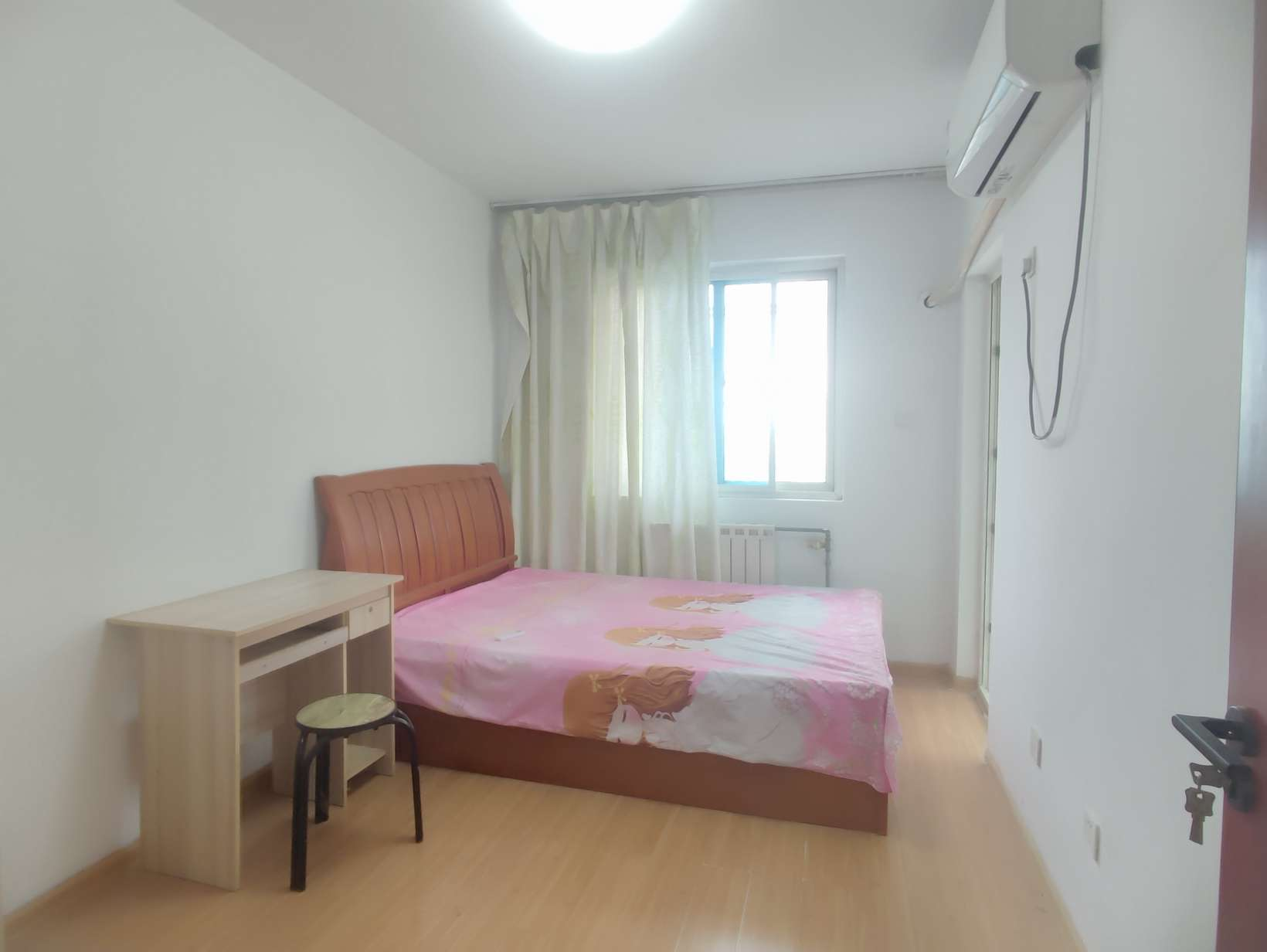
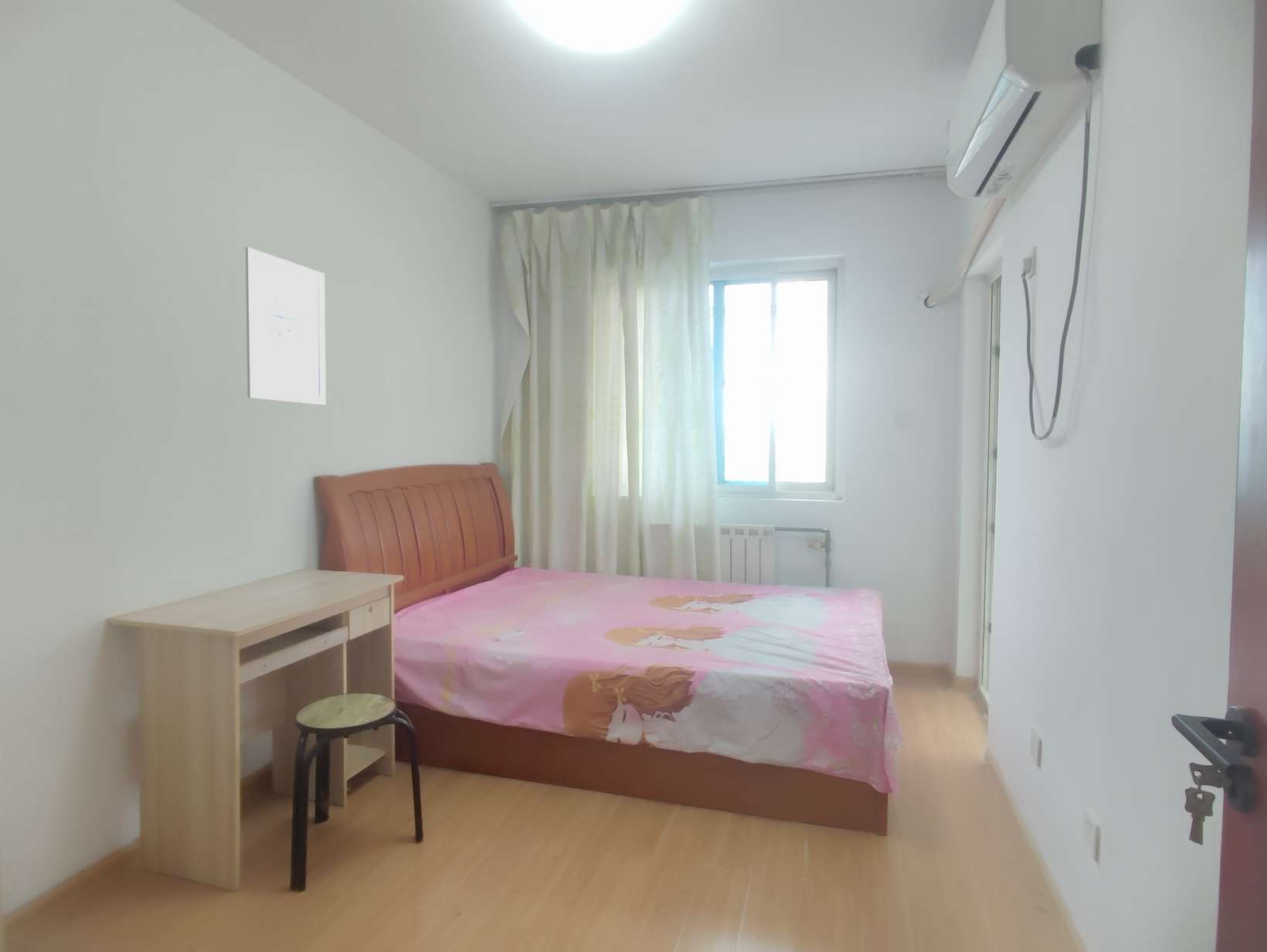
+ wall art (288, 332)
